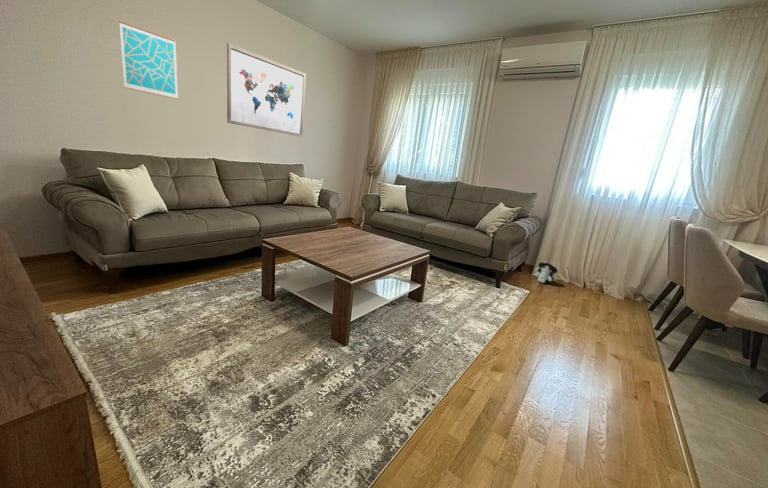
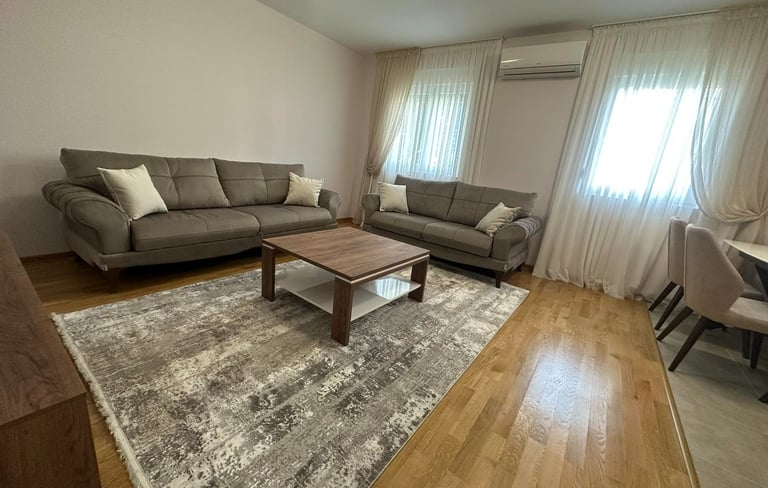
- wall art (150, 62)
- wall art (269, 96)
- plush toy (546, 272)
